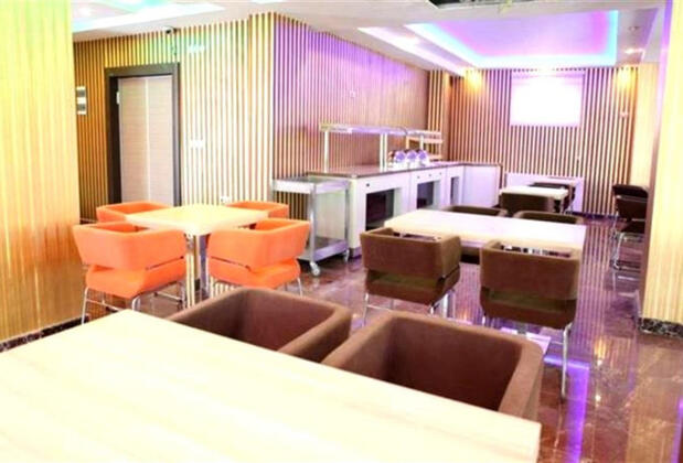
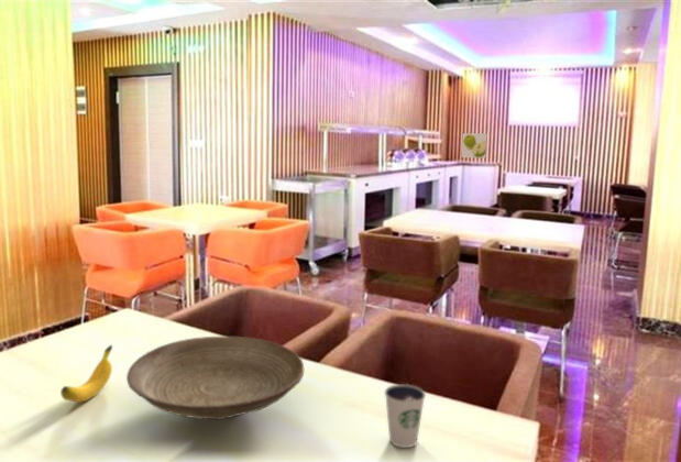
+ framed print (473, 145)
+ dixie cup (404, 417)
+ banana (90, 376)
+ decorative bowl (219, 385)
